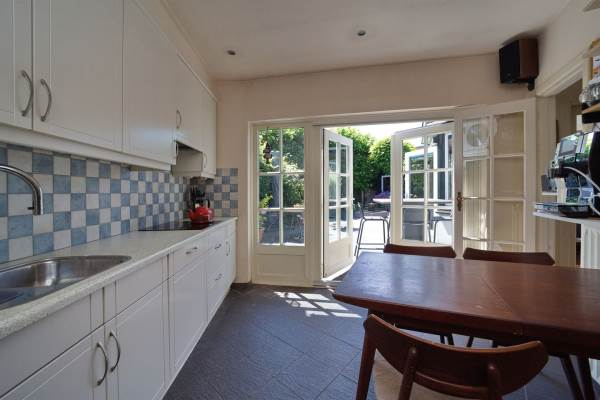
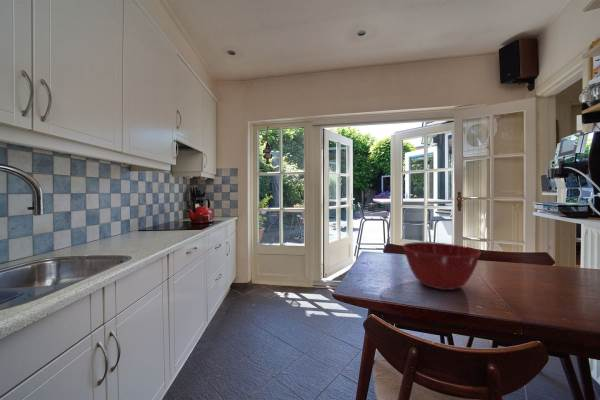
+ mixing bowl (439, 266)
